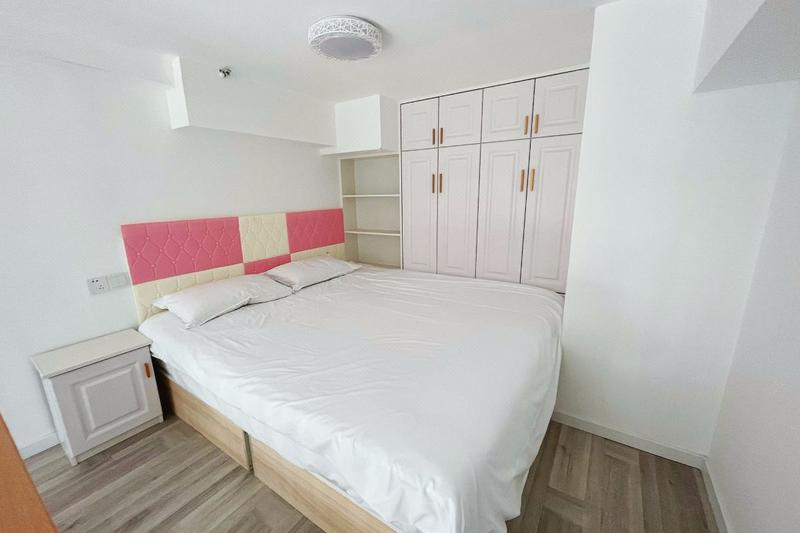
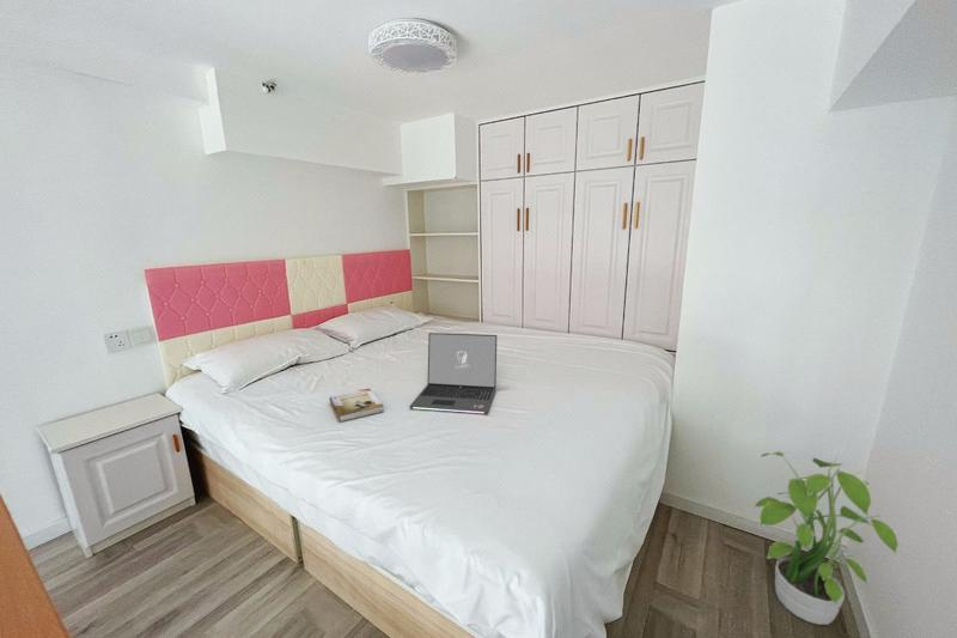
+ book (355, 403)
+ potted plant (809, 530)
+ laptop (455, 370)
